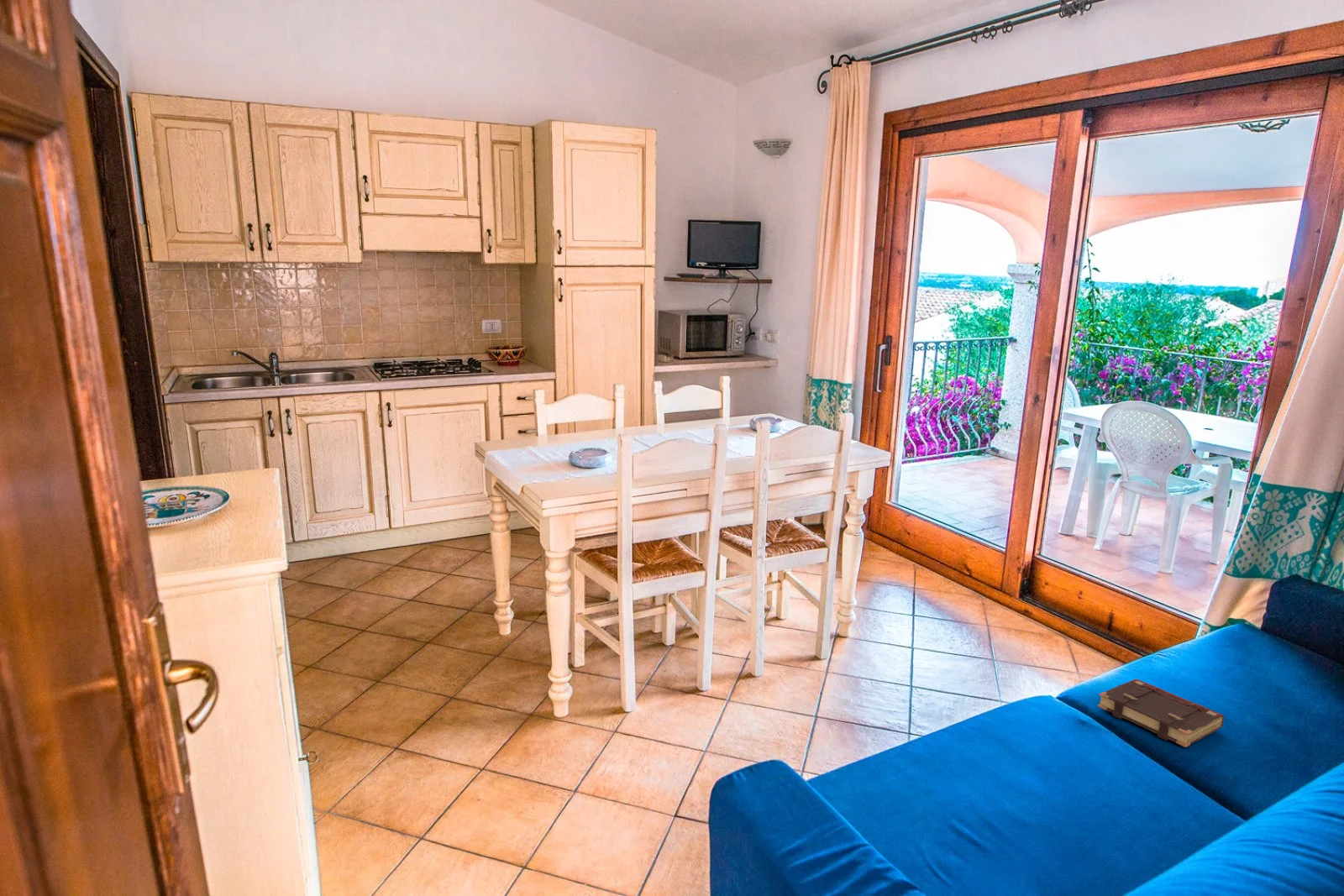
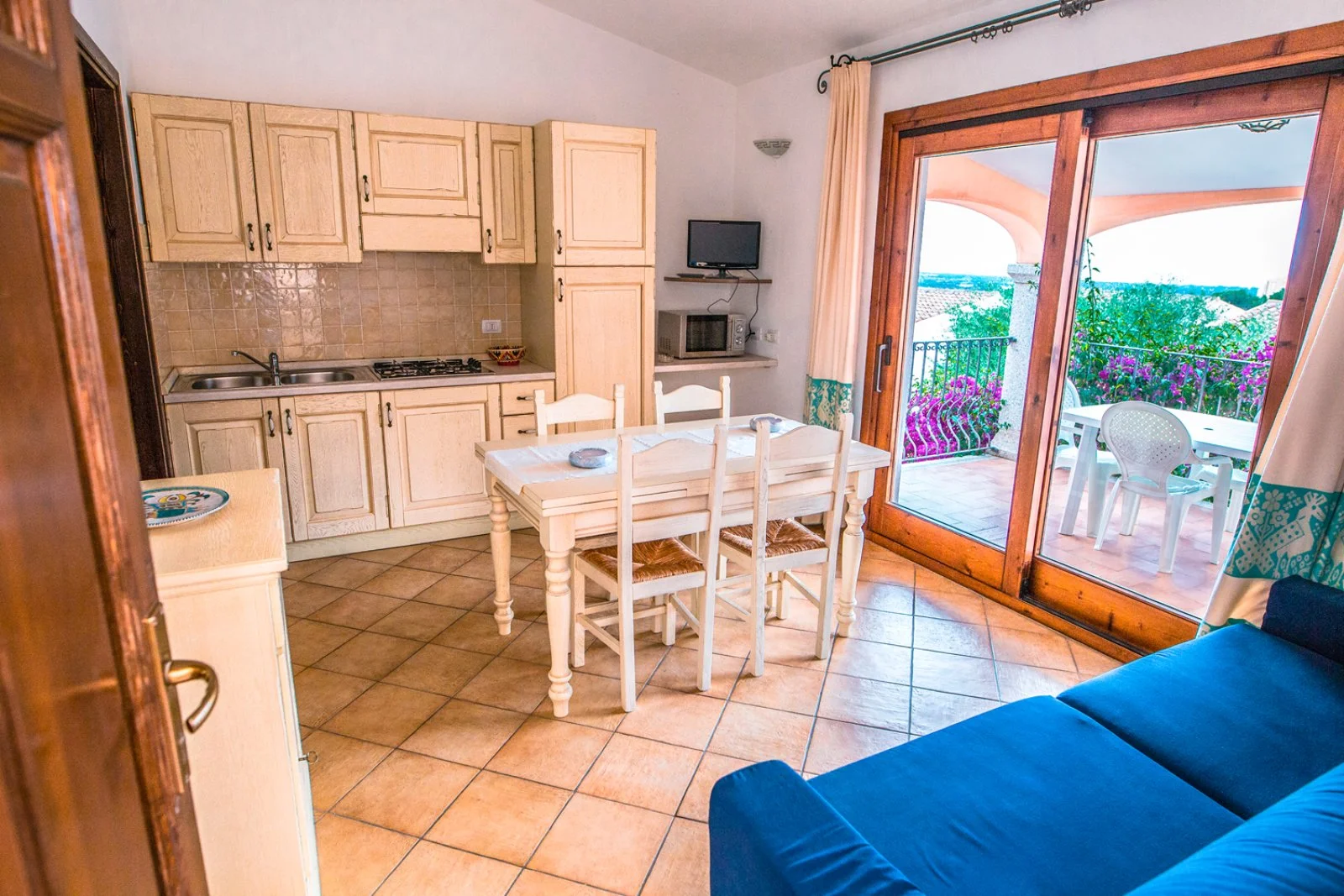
- book (1159, 710)
